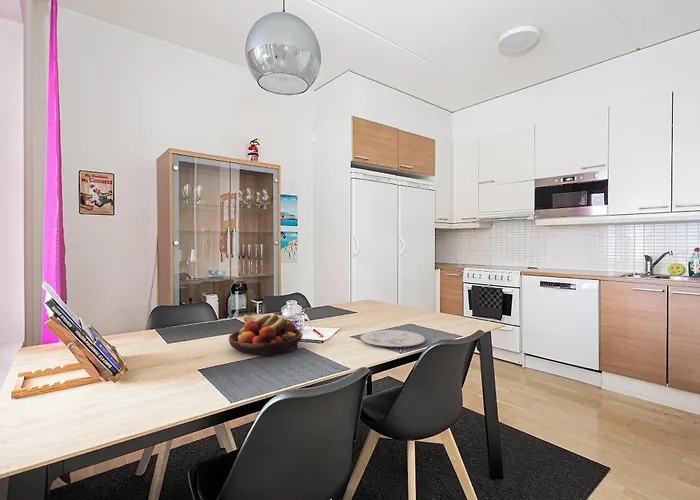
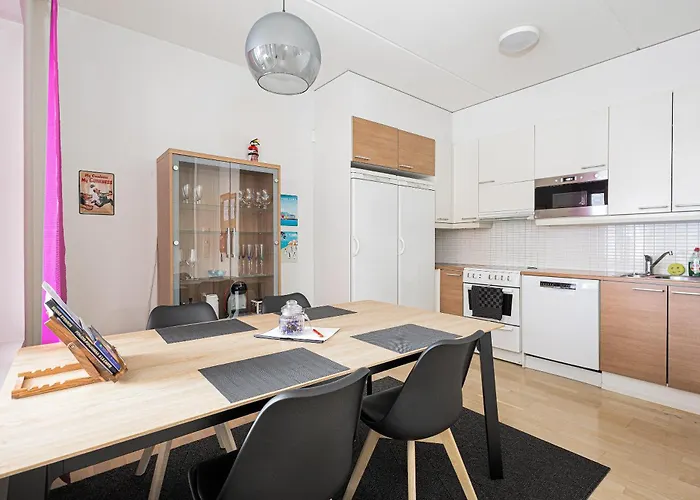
- plate (392, 338)
- fruit bowl (265, 331)
